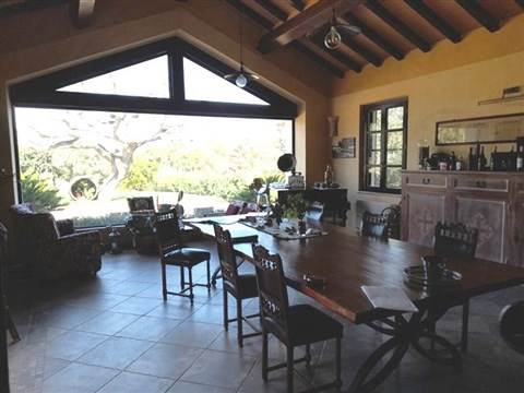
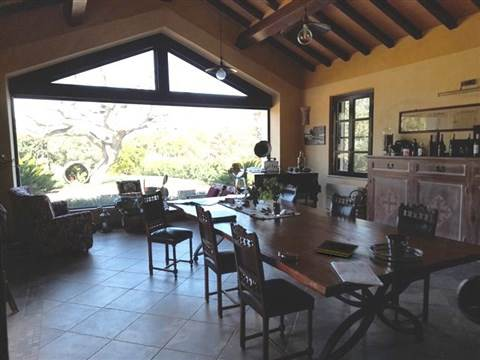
+ notepad (336, 248)
